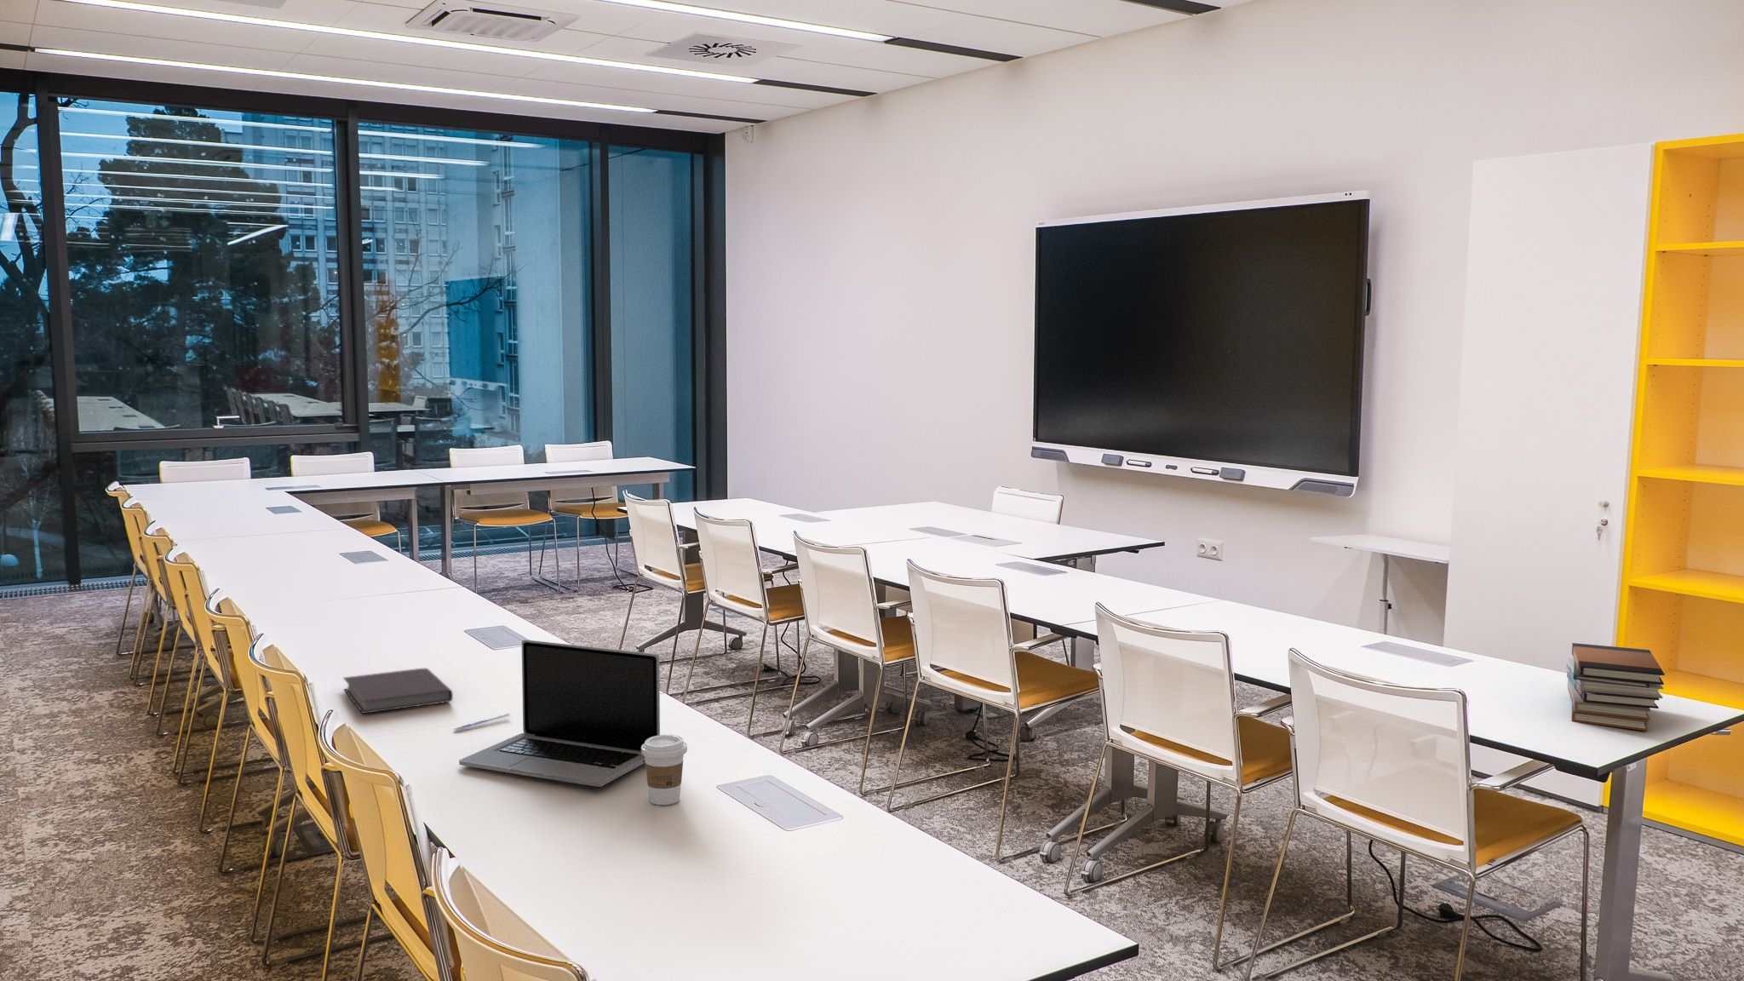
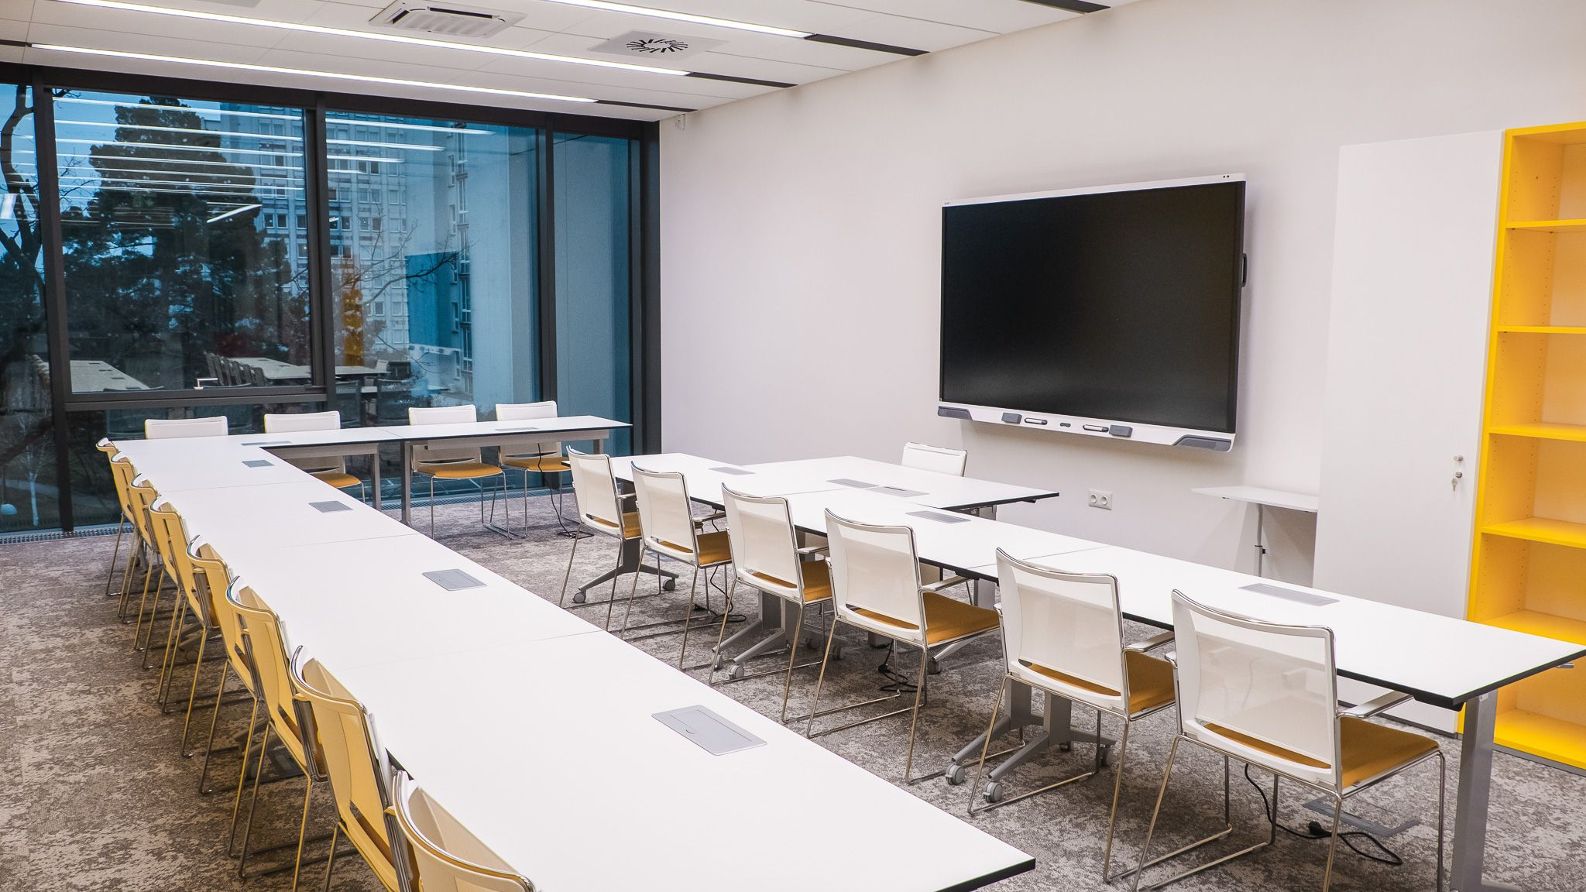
- pen (483, 721)
- coffee cup (665, 770)
- book stack (1611, 685)
- laptop (559, 710)
- notebook (396, 689)
